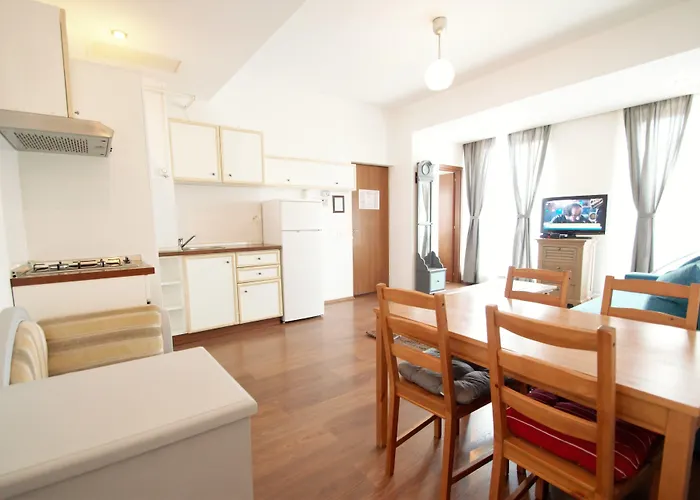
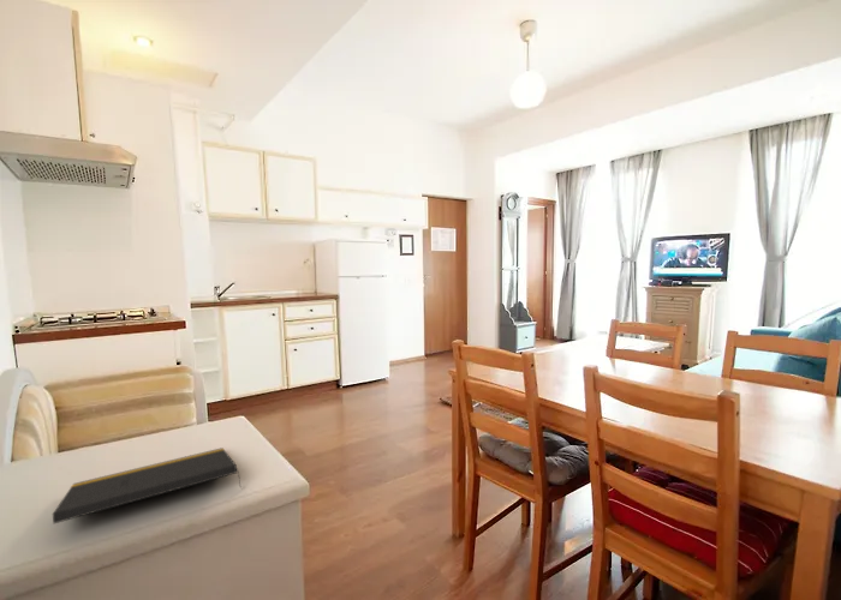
+ notepad (154, 478)
